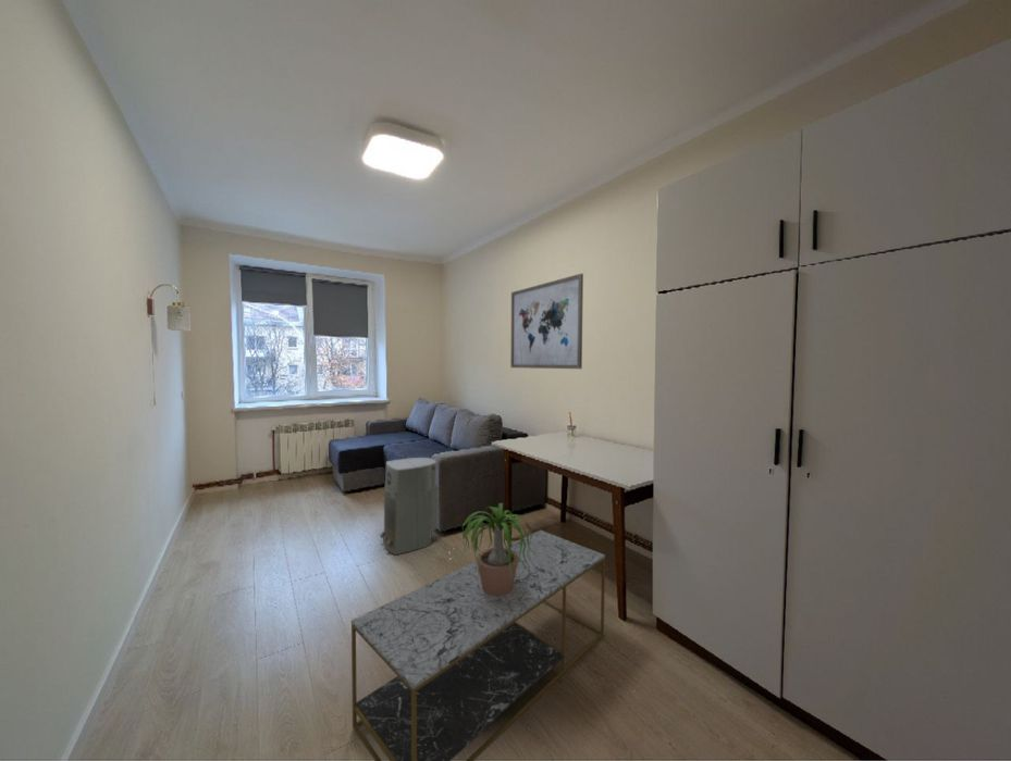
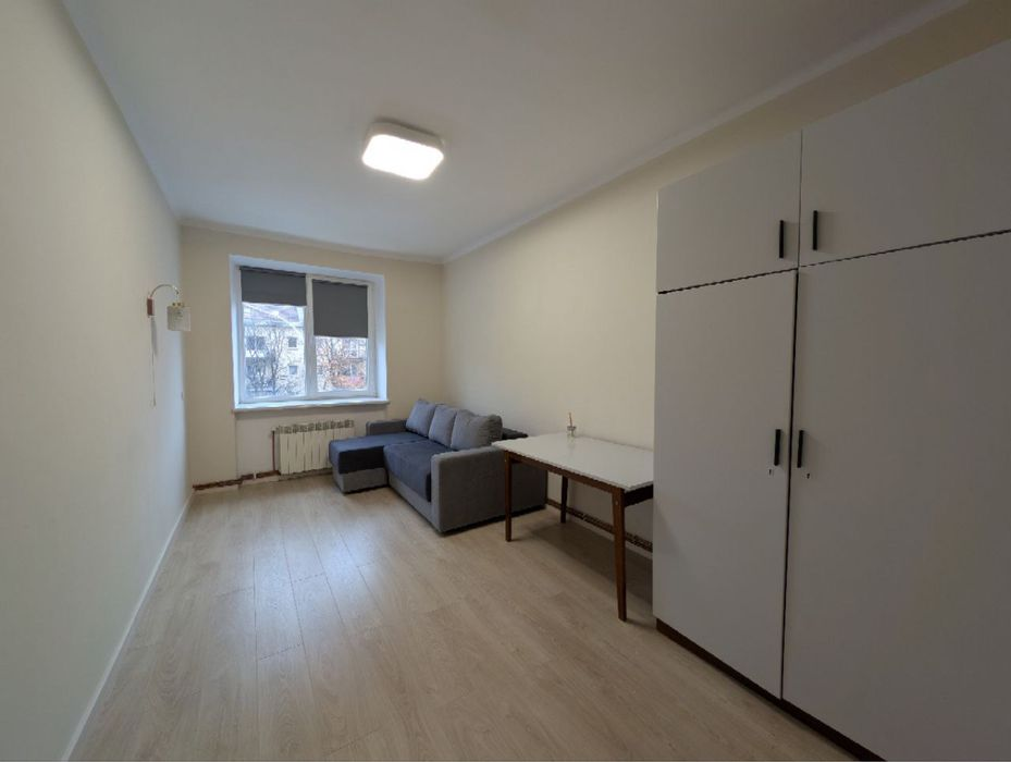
- air purifier (410, 502)
- coffee table (496, 628)
- wall art (542, 326)
- potted plant (489, 547)
